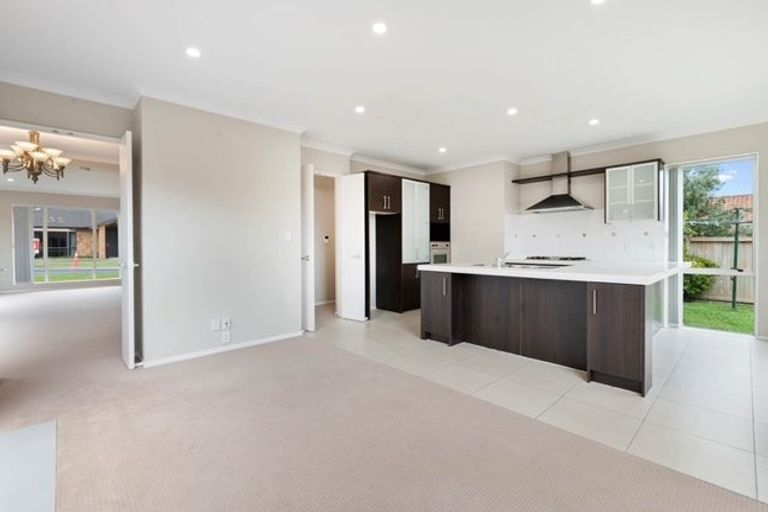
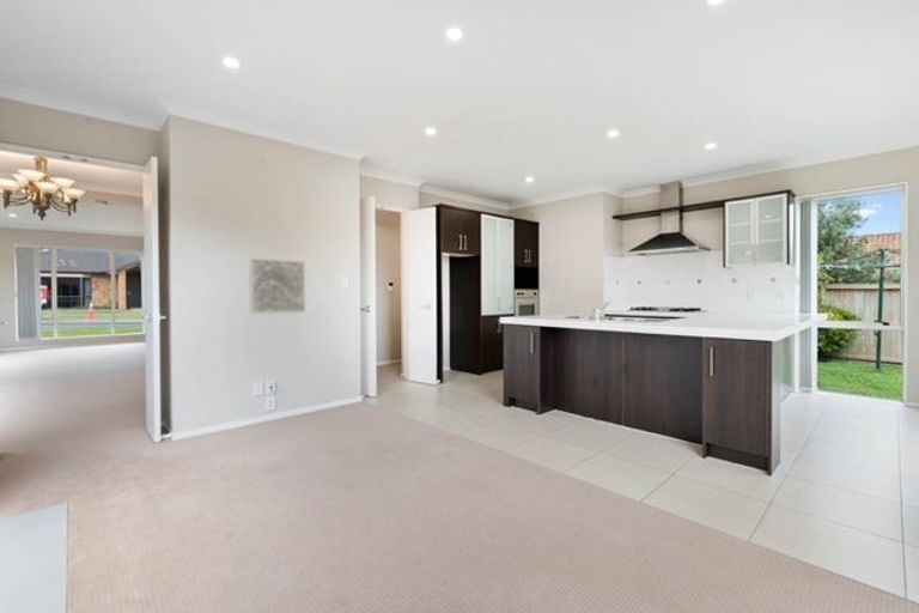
+ wall art (278, 286)
